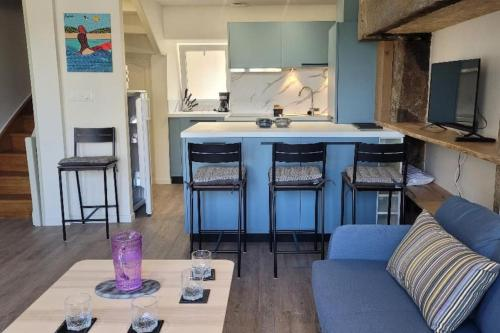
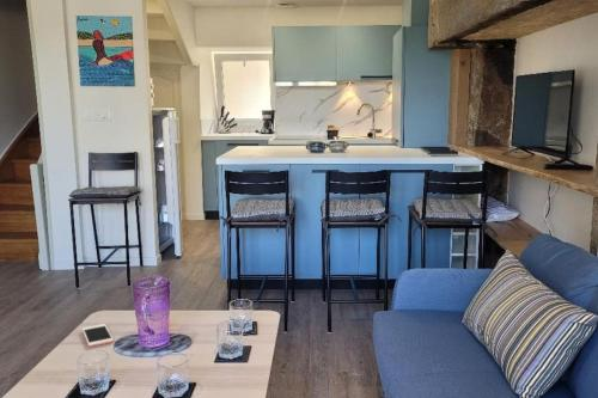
+ cell phone (97, 335)
